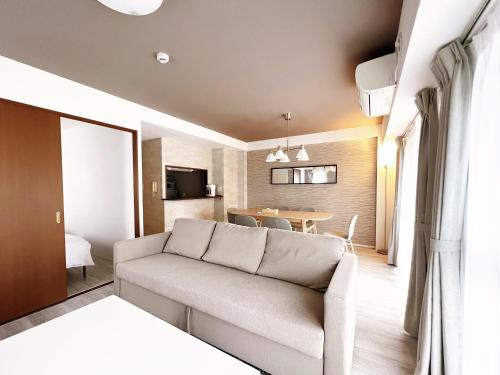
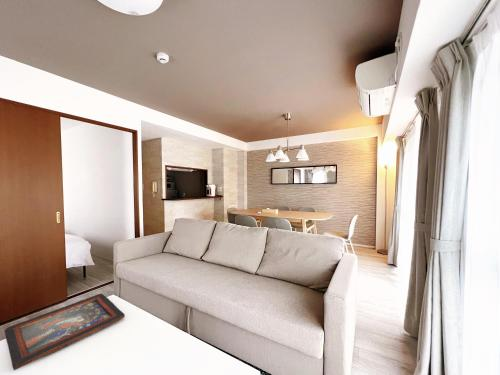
+ decorative tray (68, 322)
